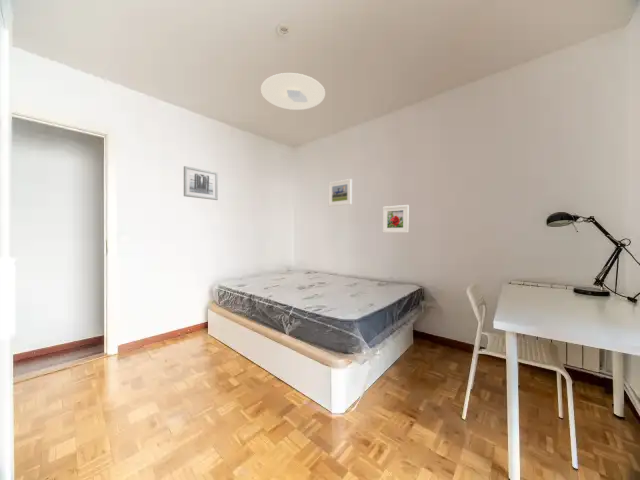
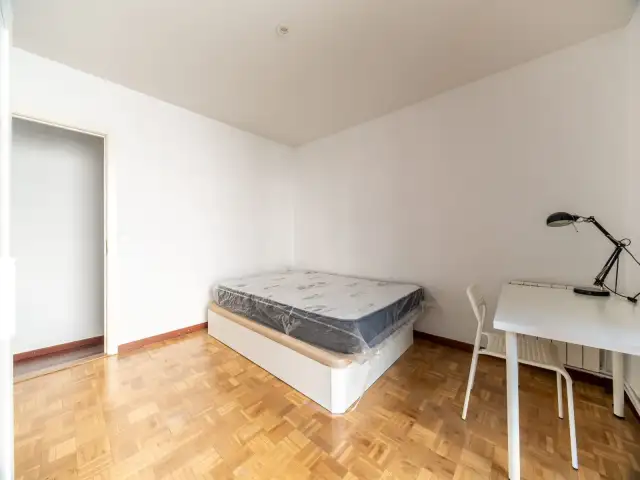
- ceiling light (293, 90)
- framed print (395, 219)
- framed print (339, 193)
- wall art (201, 183)
